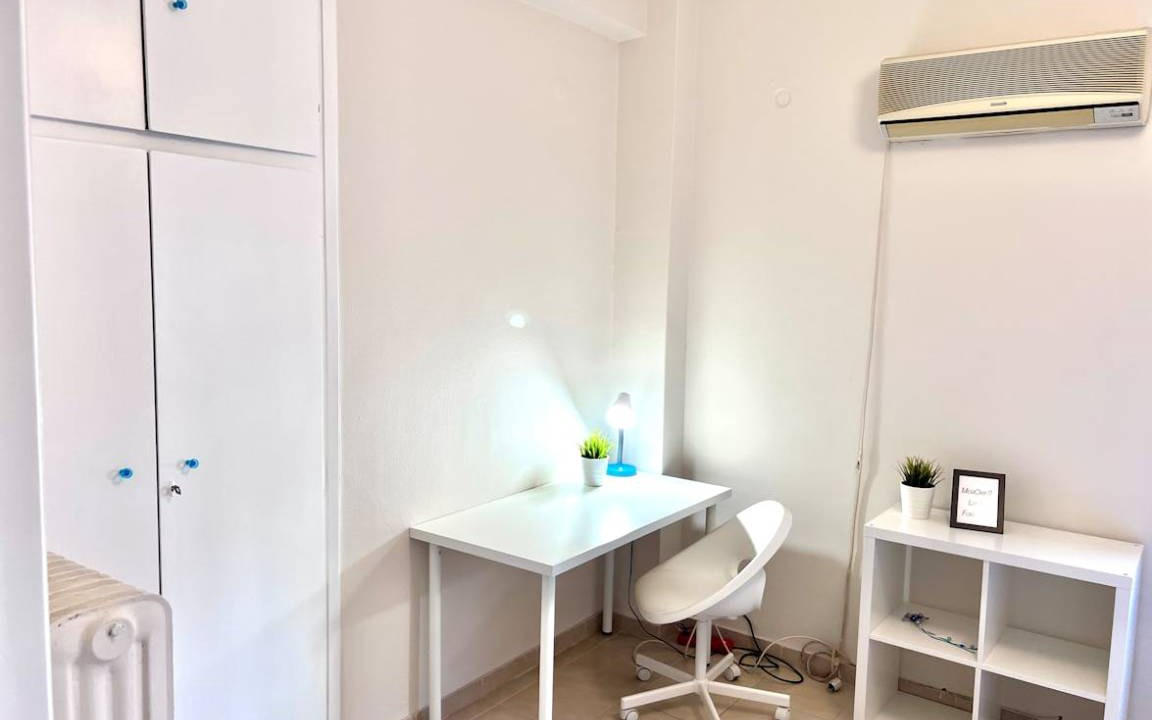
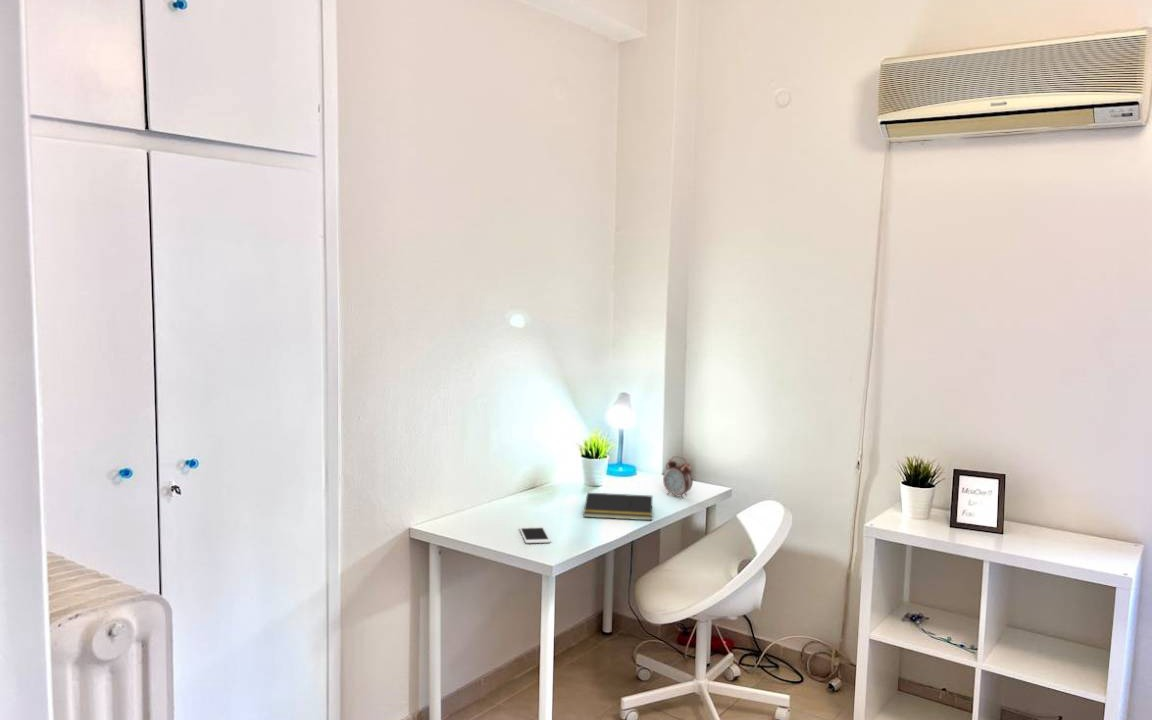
+ notepad (618, 505)
+ cell phone (534, 534)
+ alarm clock (678, 476)
